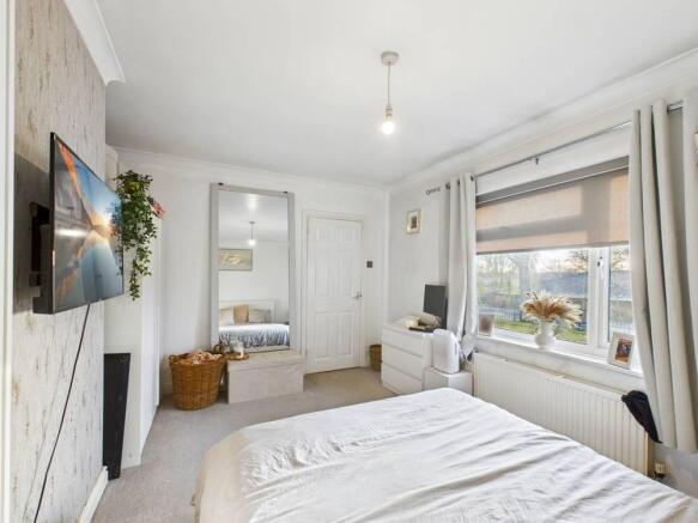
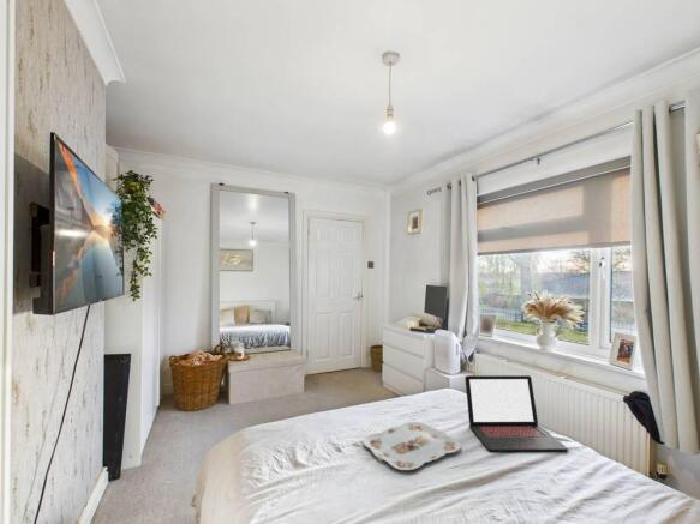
+ laptop (511, 410)
+ serving tray (411, 444)
